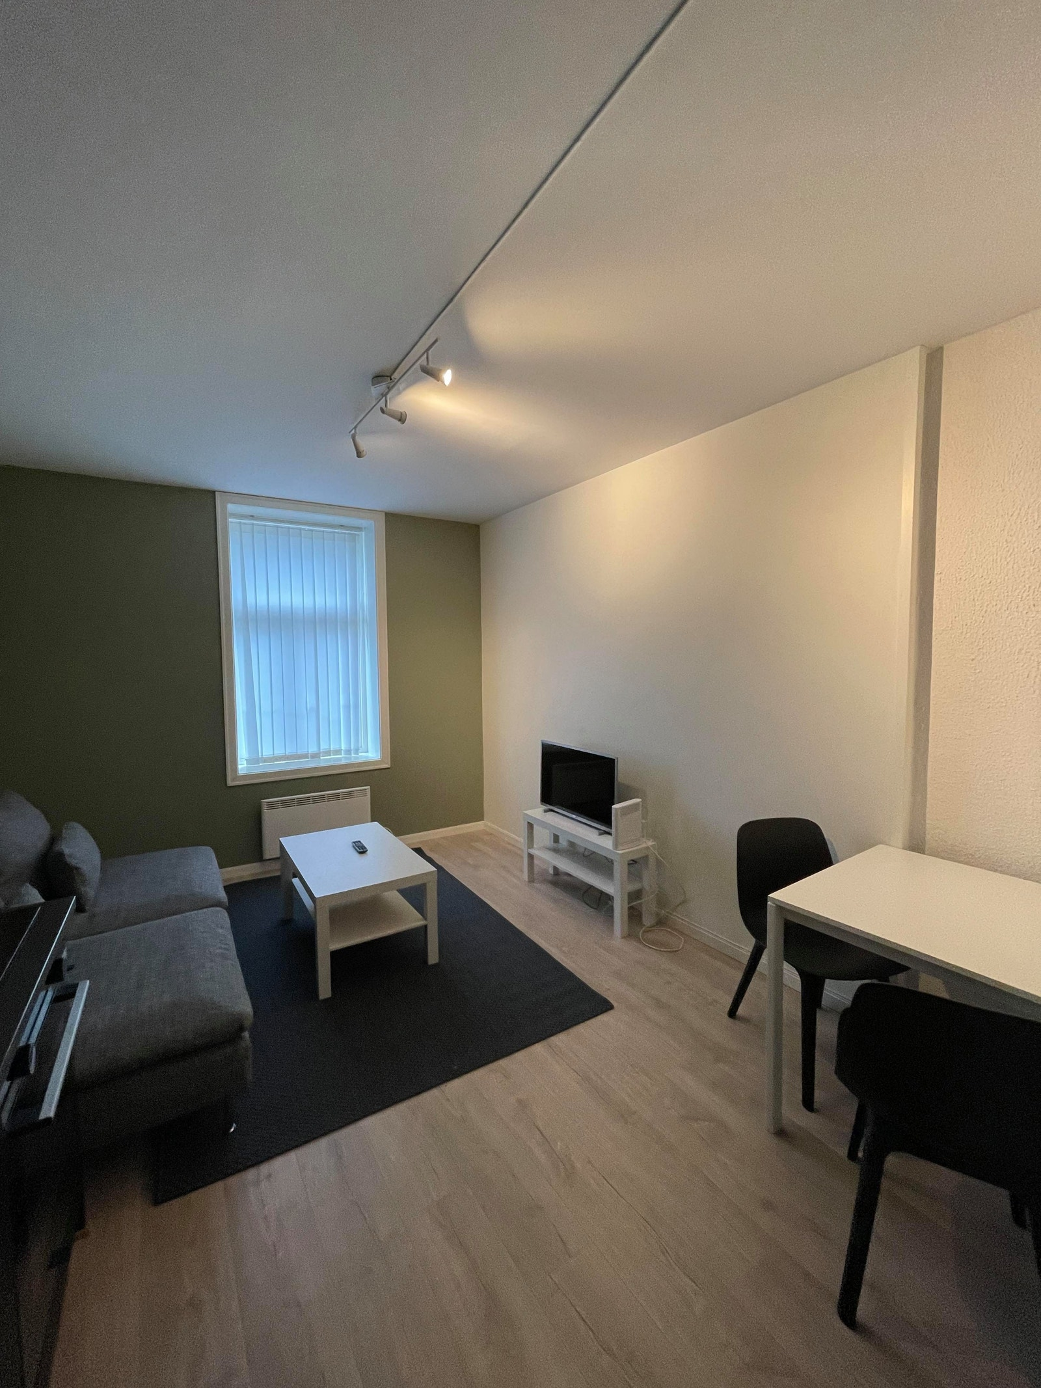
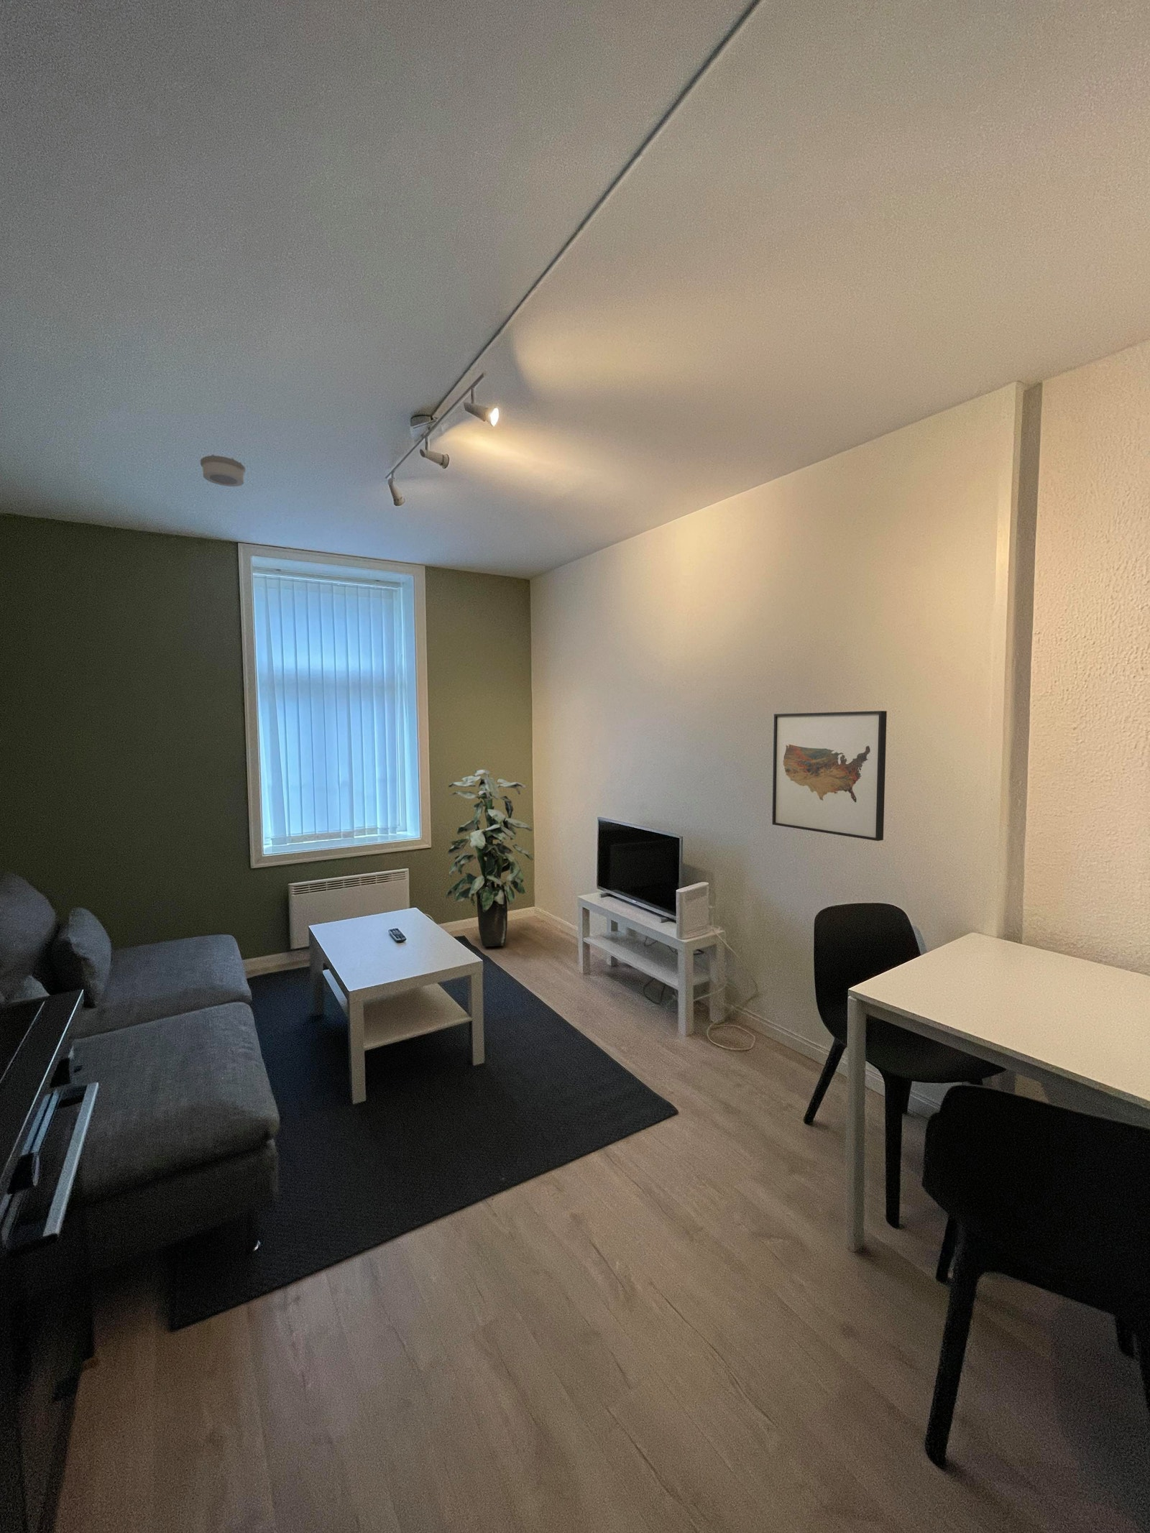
+ wall art (824, 772)
+ smoke detector (222, 469)
+ indoor plant (487, 856)
